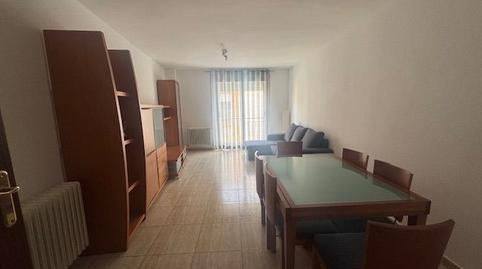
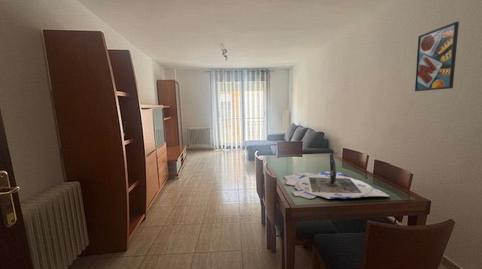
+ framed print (434, 60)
+ board game (325, 171)
